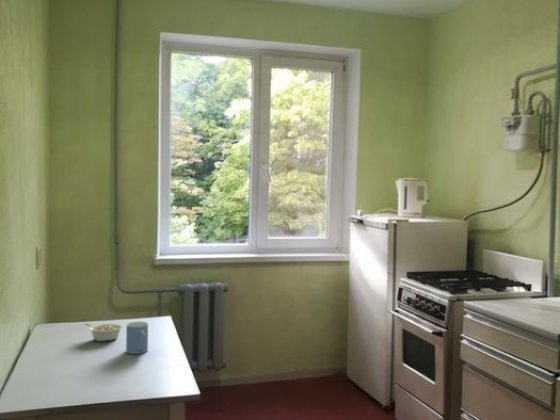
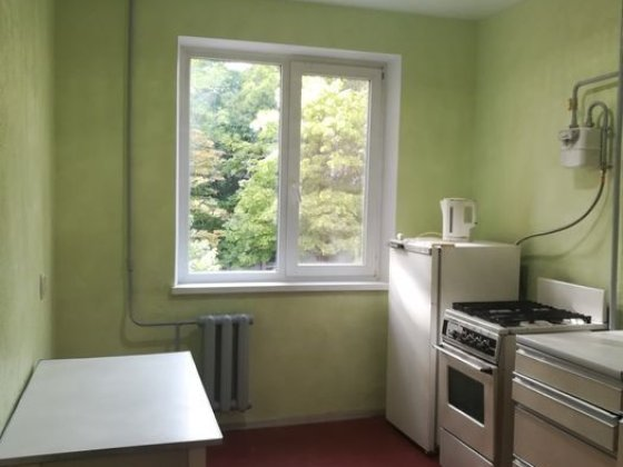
- legume (104, 332)
- mug (137, 338)
